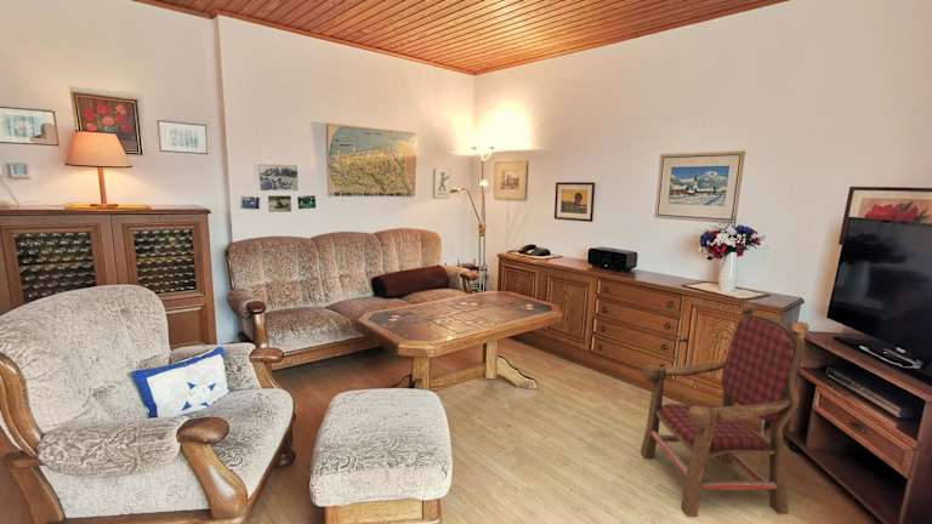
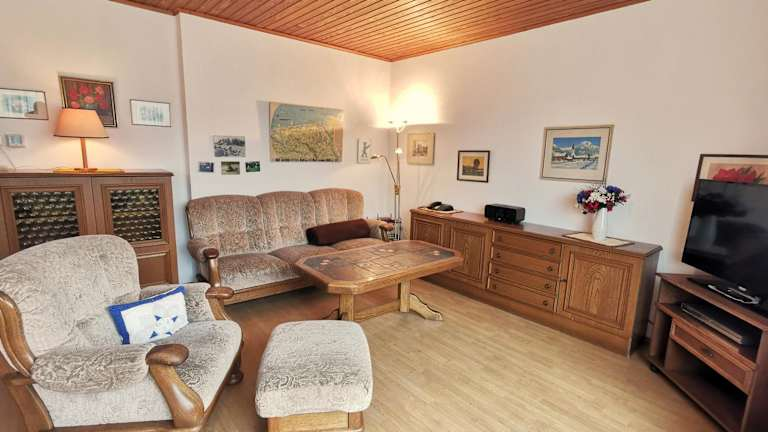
- armchair (722, 400)
